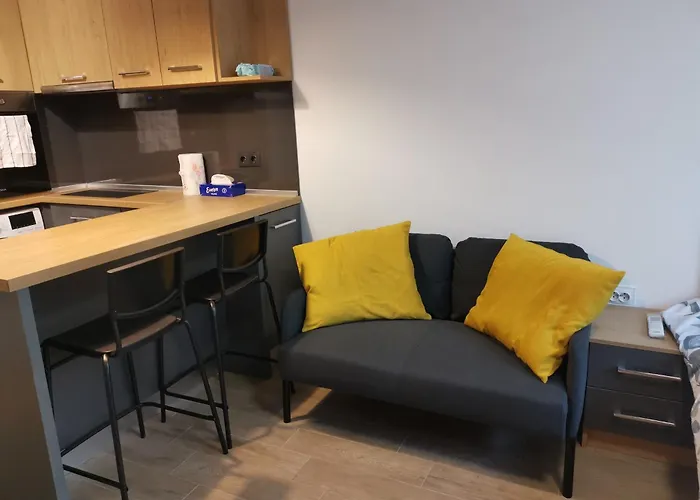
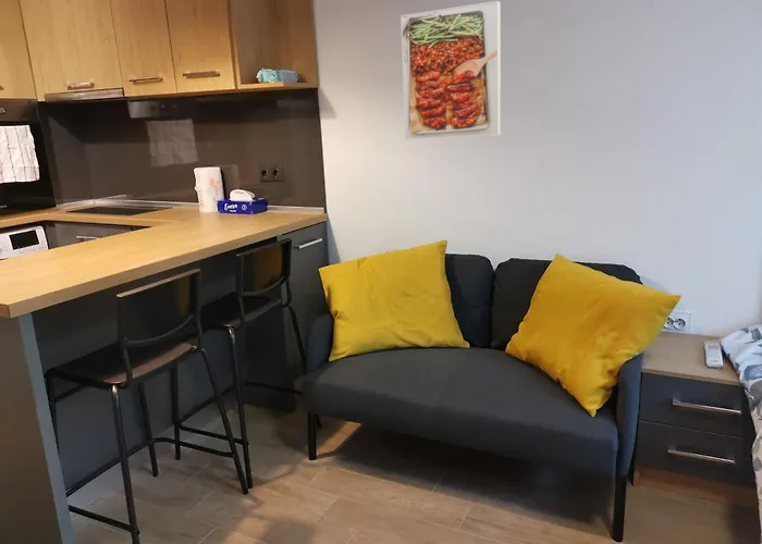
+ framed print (450, 74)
